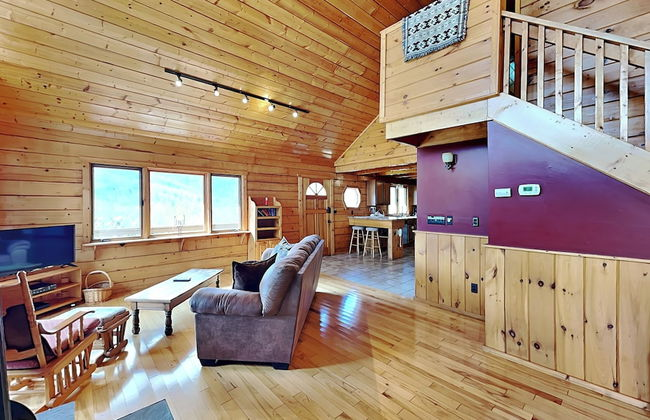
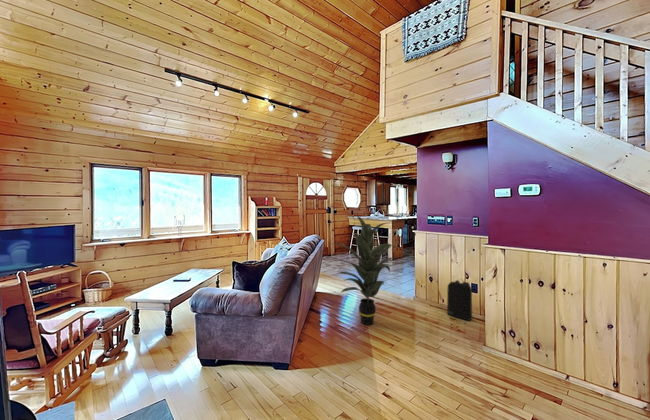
+ backpack (461, 297)
+ indoor plant (365, 268)
